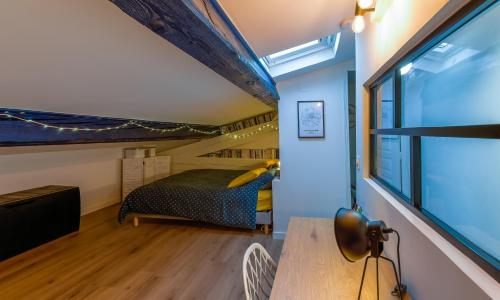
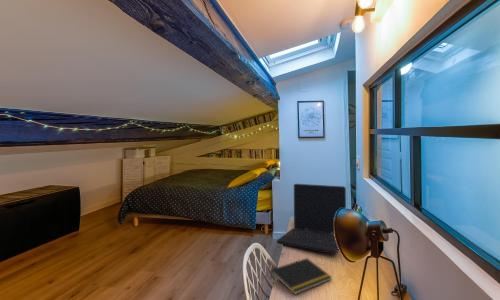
+ notepad (301, 274)
+ laptop (312, 214)
